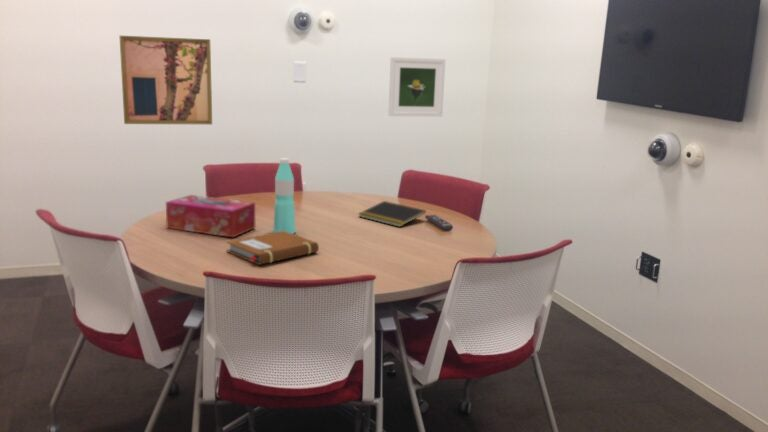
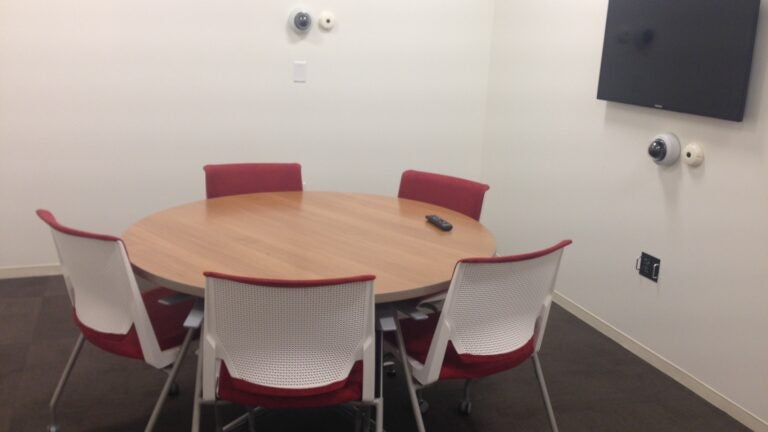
- tissue box (211, 215)
- wall art (167, 81)
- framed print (416, 87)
- notepad (391, 213)
- water bottle (284, 195)
- notebook (271, 247)
